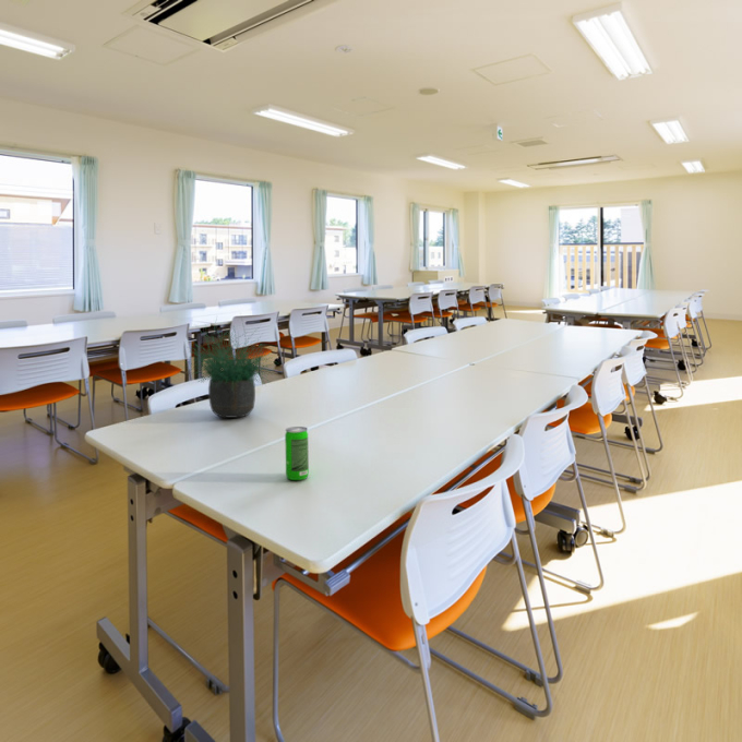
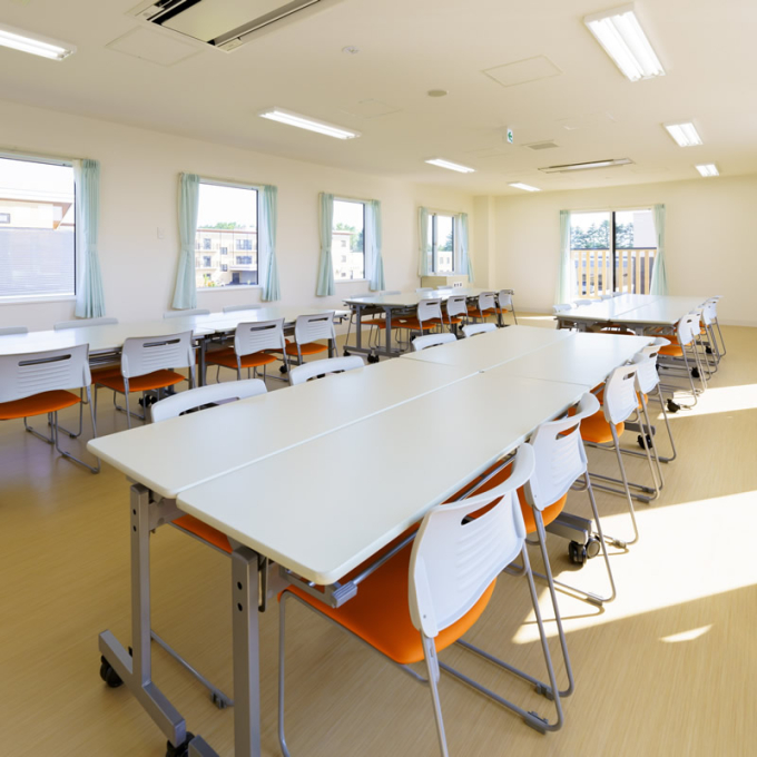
- potted plant (231, 363)
- beverage can (297, 453)
